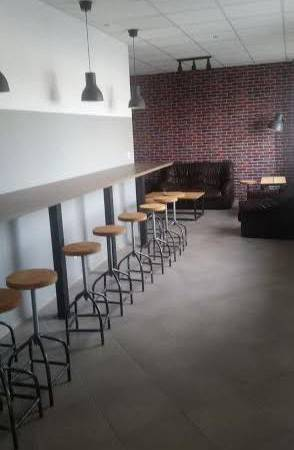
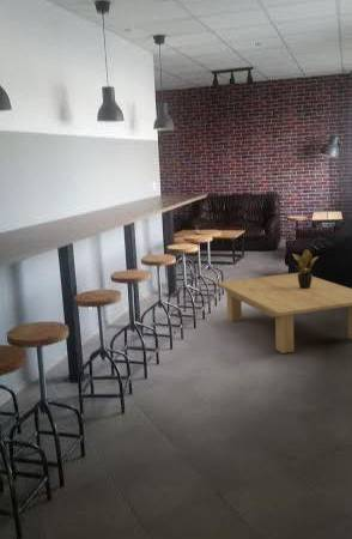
+ potted plant (303, 267)
+ coffee table (291, 309)
